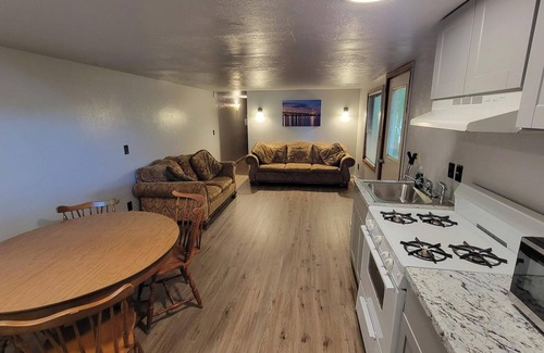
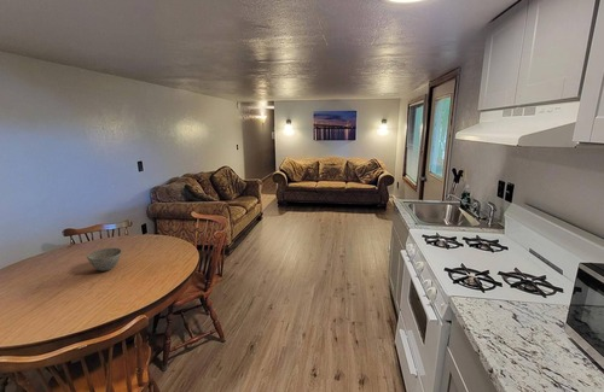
+ bowl (105, 261)
